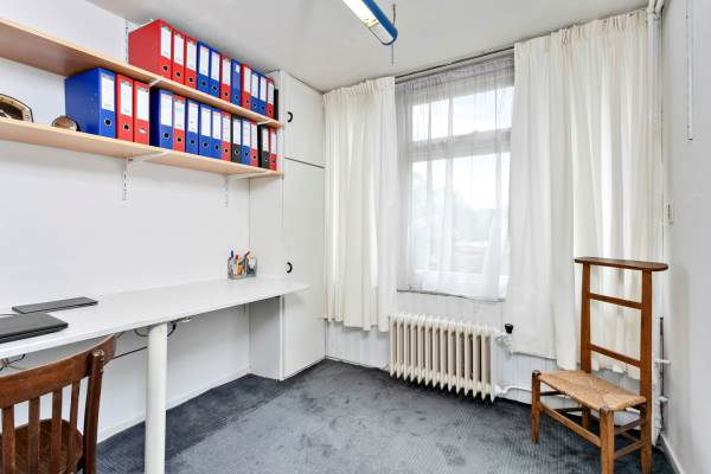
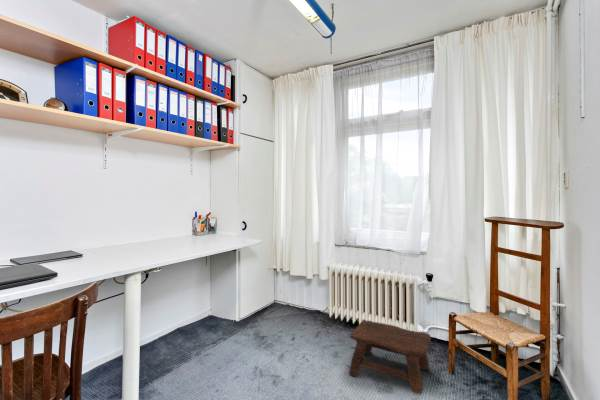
+ stool (389, 351)
